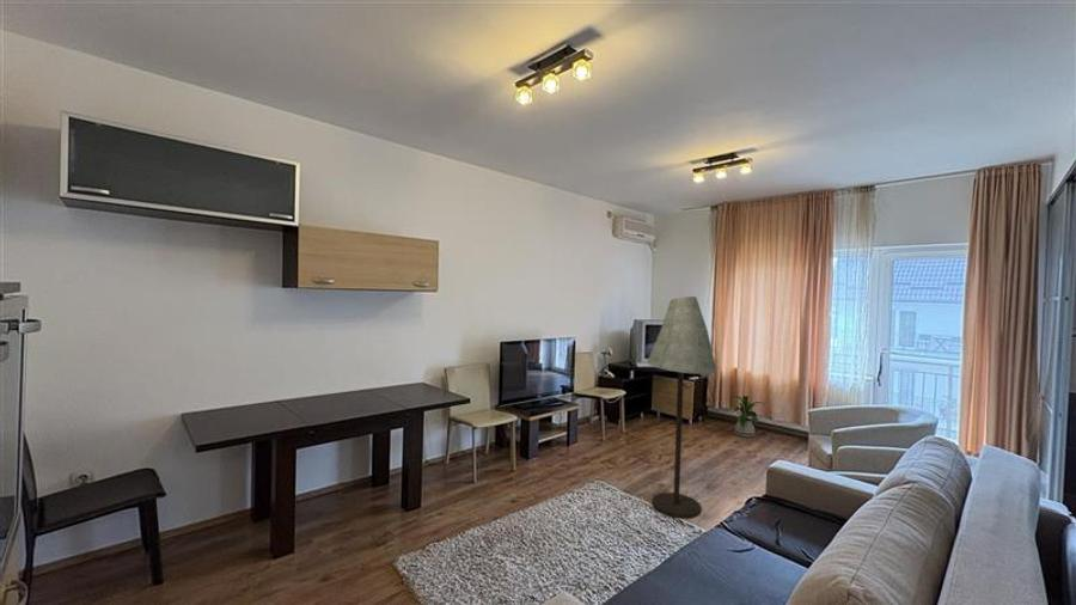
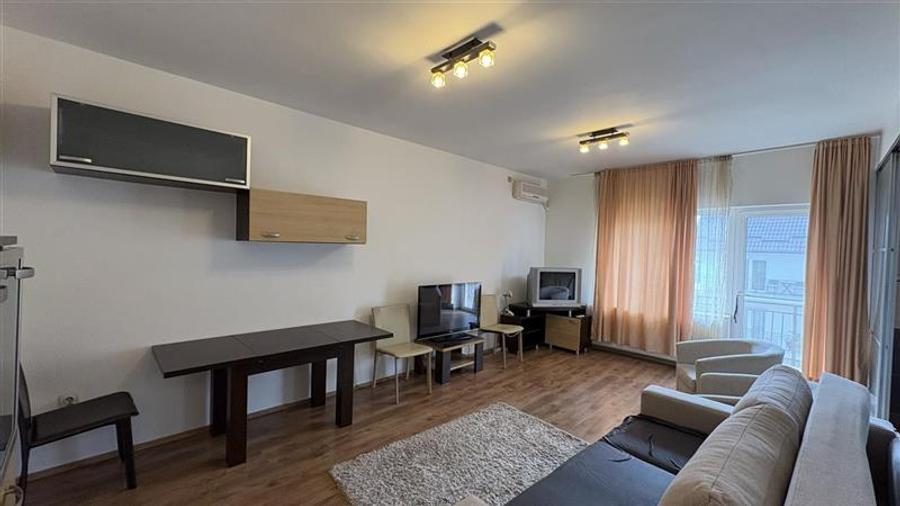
- house plant (747, 412)
- floor lamp (679, 401)
